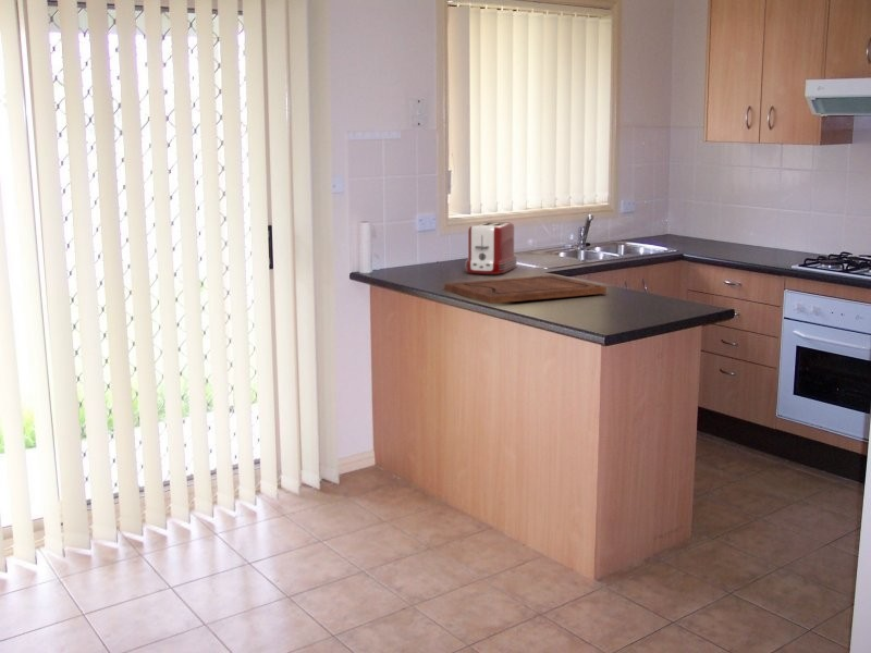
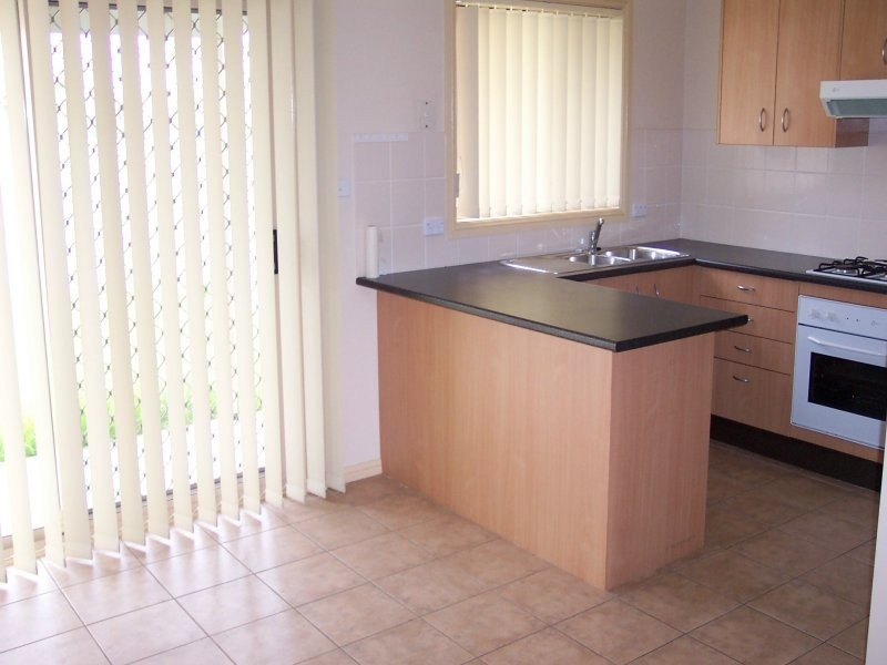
- cutting board (524, 288)
- toaster (491, 246)
